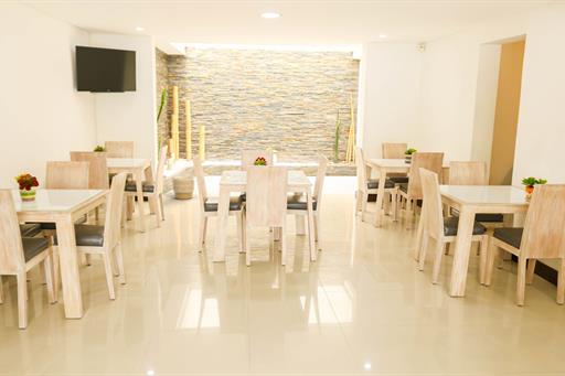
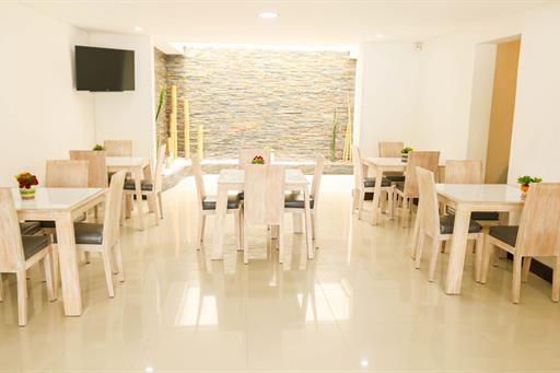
- planter (183, 187)
